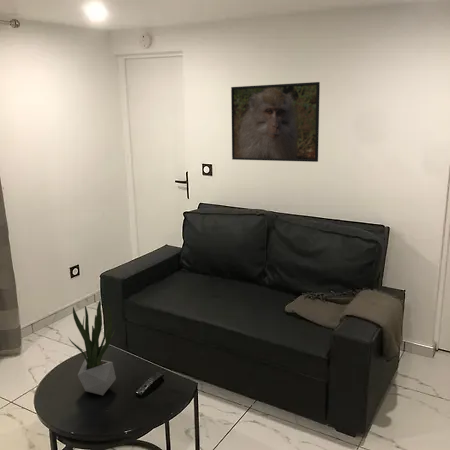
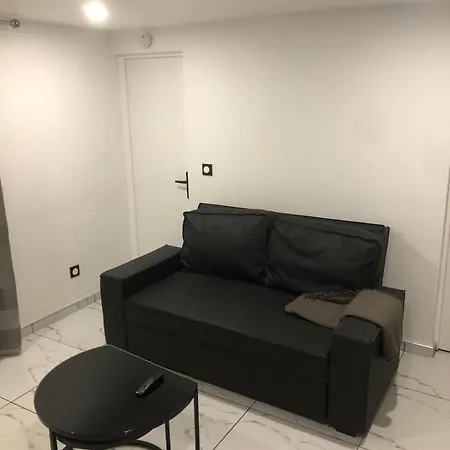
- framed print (273, 123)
- potted plant (96, 347)
